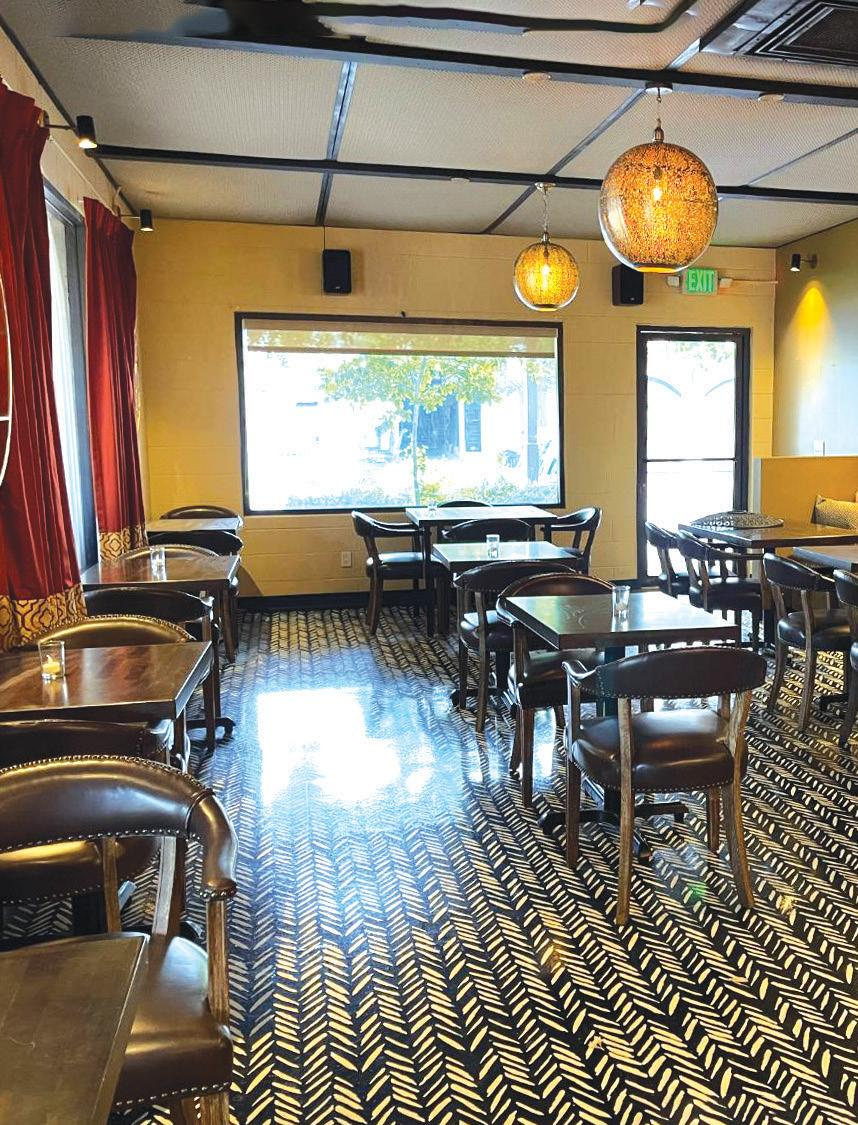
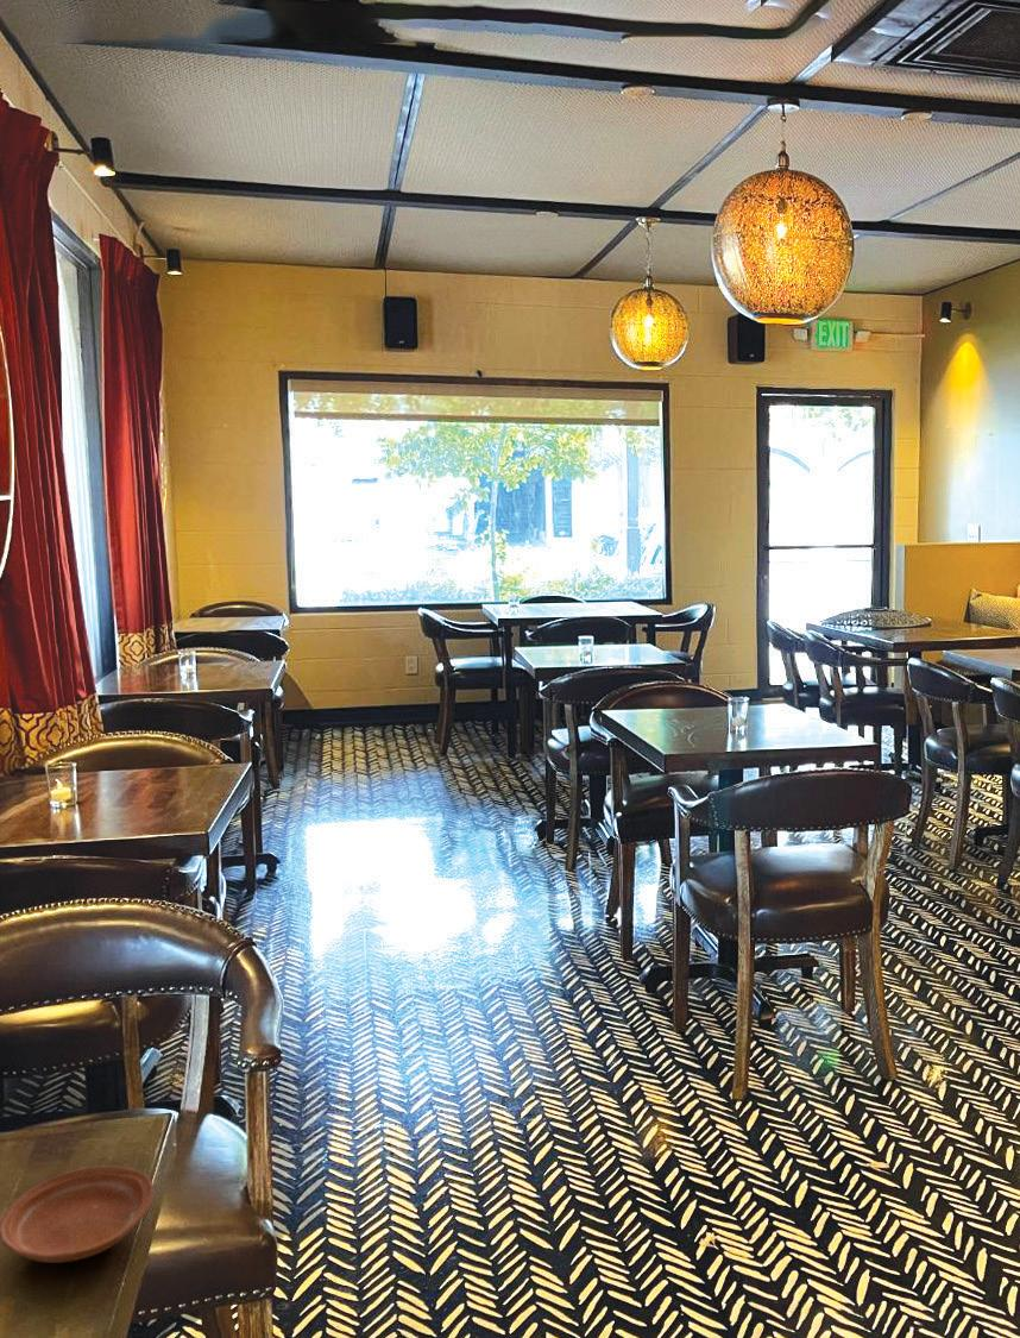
+ plate (80, 1221)
